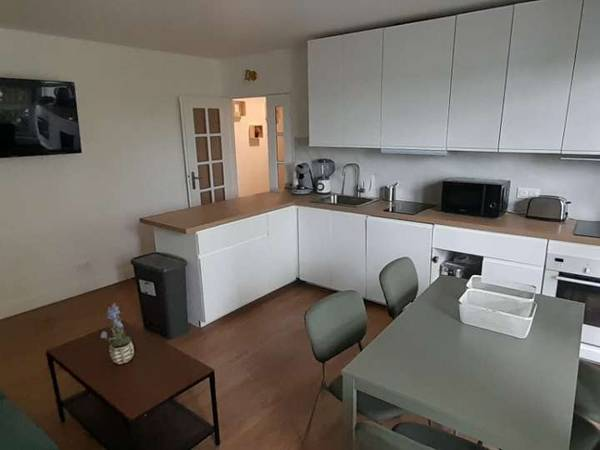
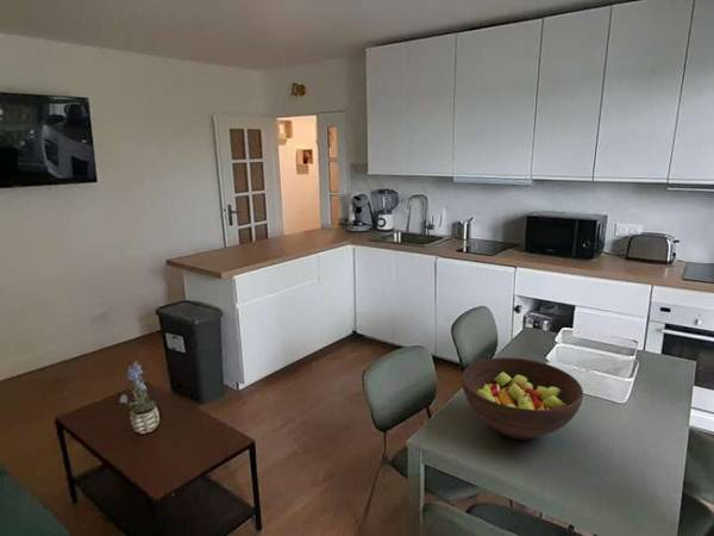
+ fruit bowl (518, 404)
